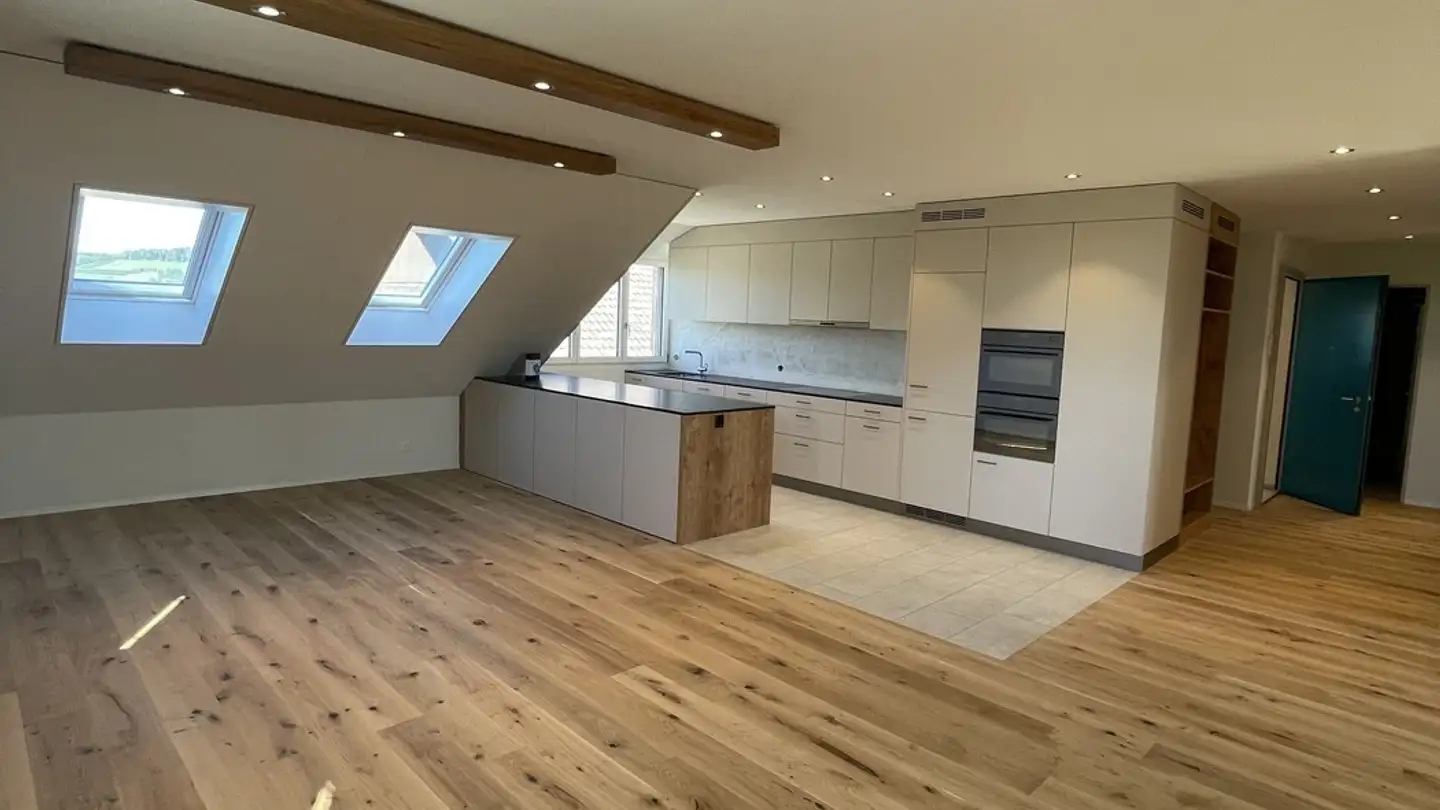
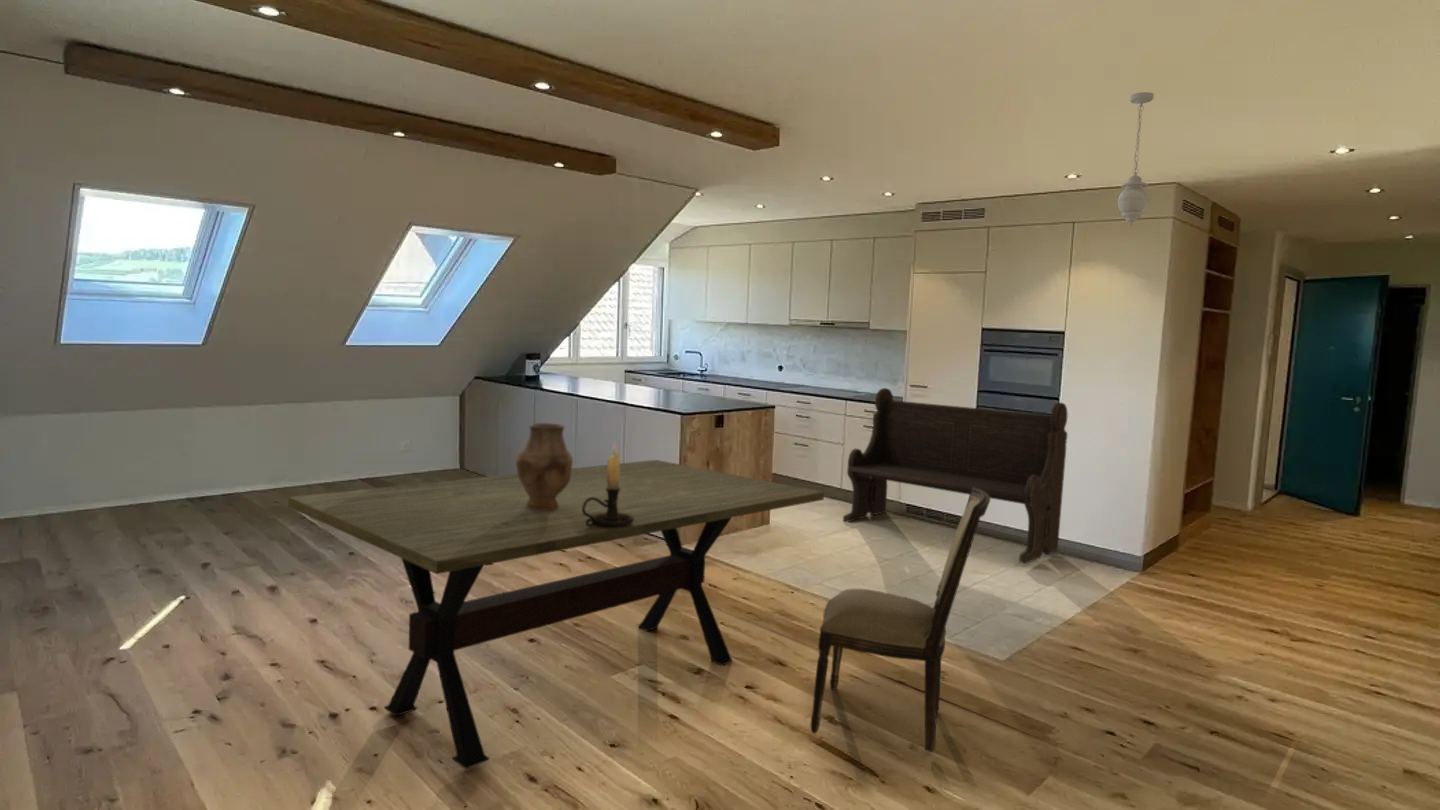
+ dining chair (897, 606)
+ candle holder (607, 482)
+ bench (949, 465)
+ vase (545, 465)
+ dining table (578, 589)
+ pendant light (1135, 161)
